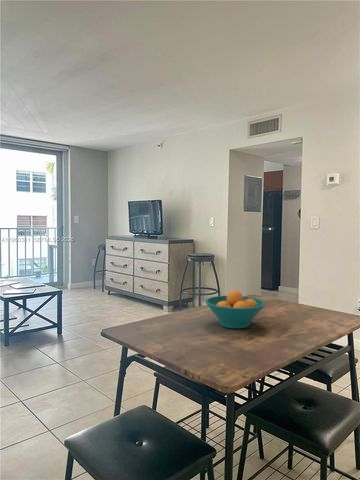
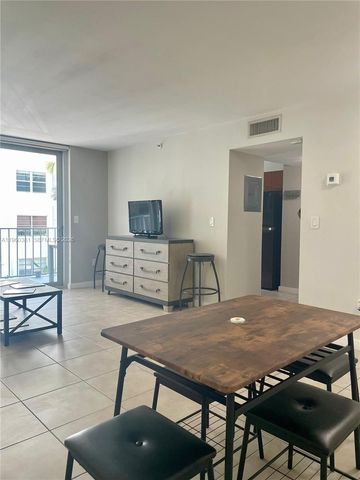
- fruit bowl (234, 307)
